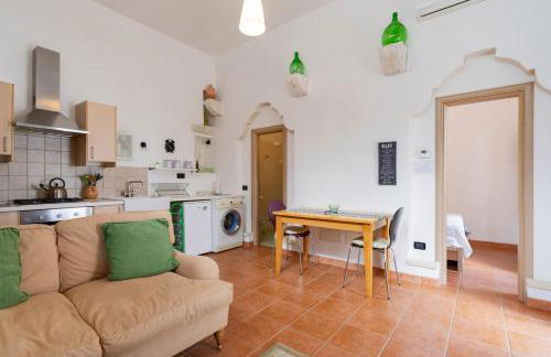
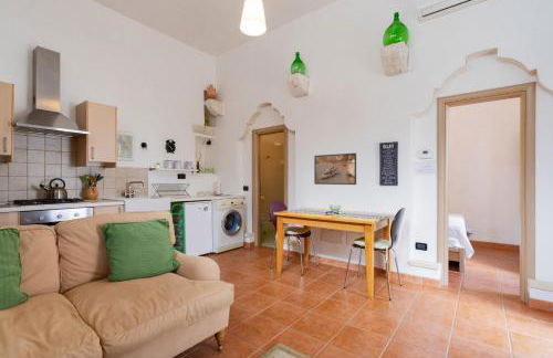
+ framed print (334, 169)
